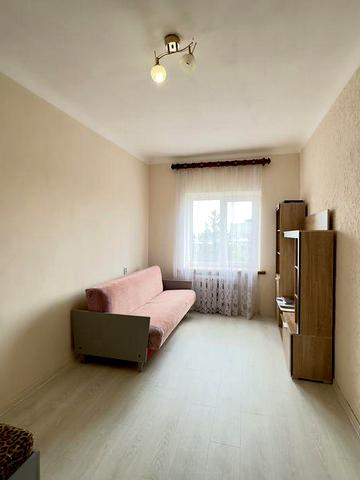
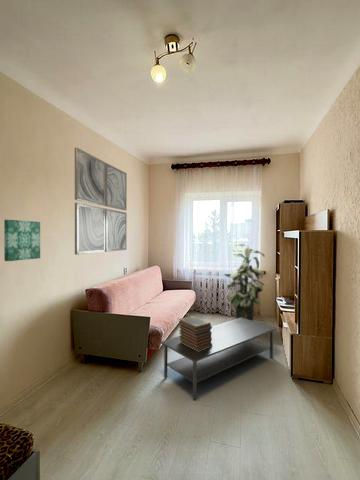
+ wall art (104, 208)
+ book stack (194, 332)
+ coffee table (222, 350)
+ wall art (23, 240)
+ indoor plant (243, 284)
